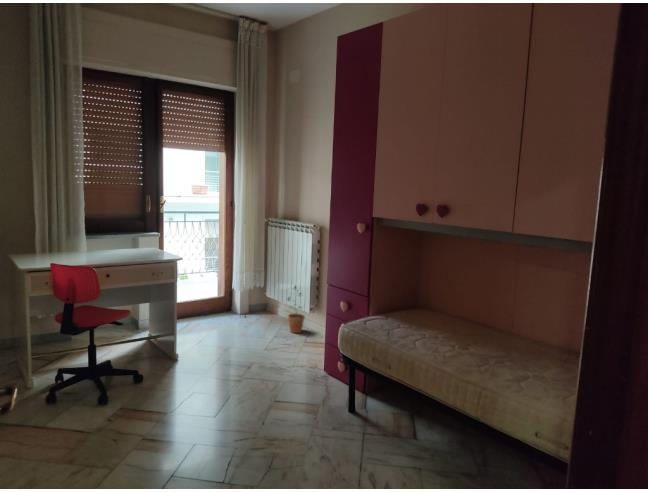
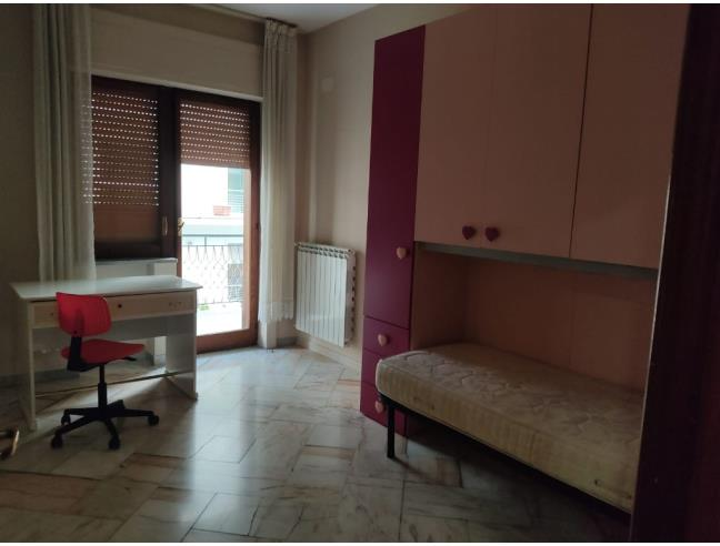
- potted plant (296, 305)
